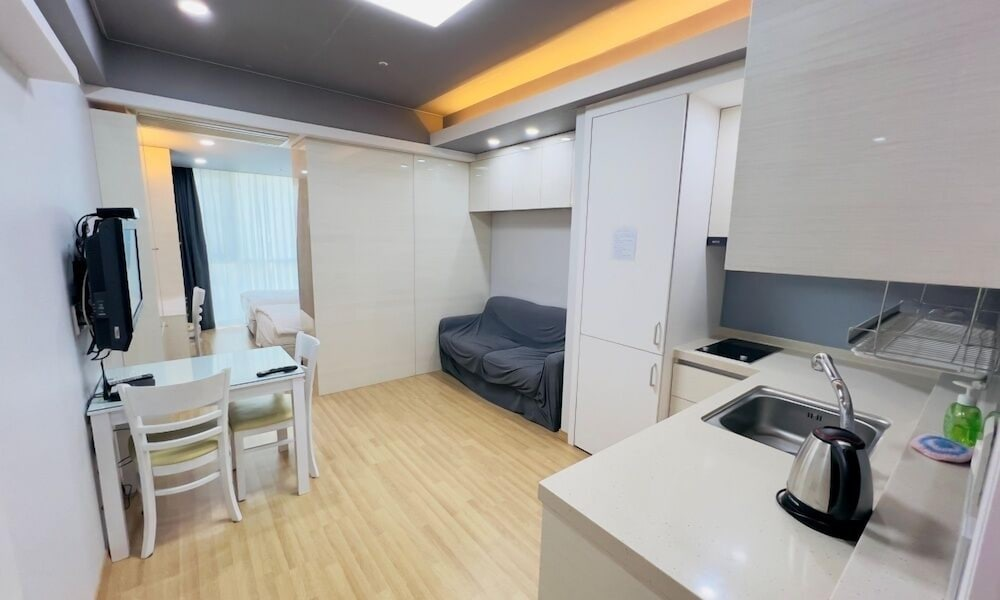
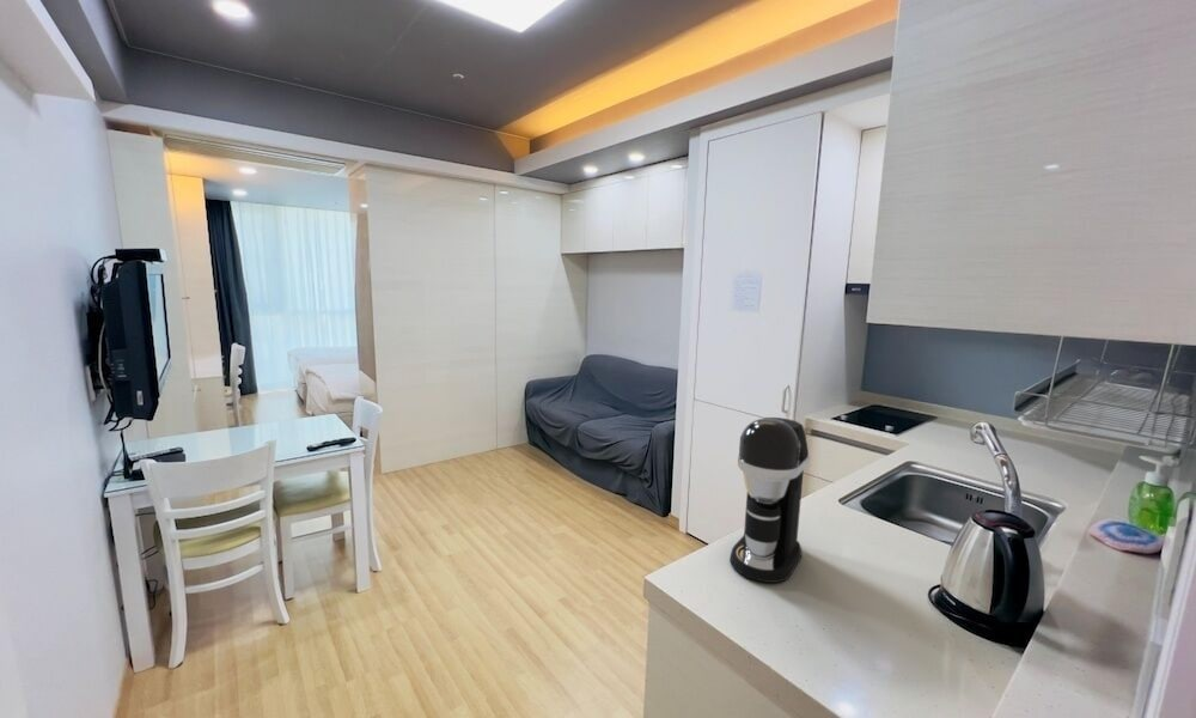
+ coffee maker (771, 487)
